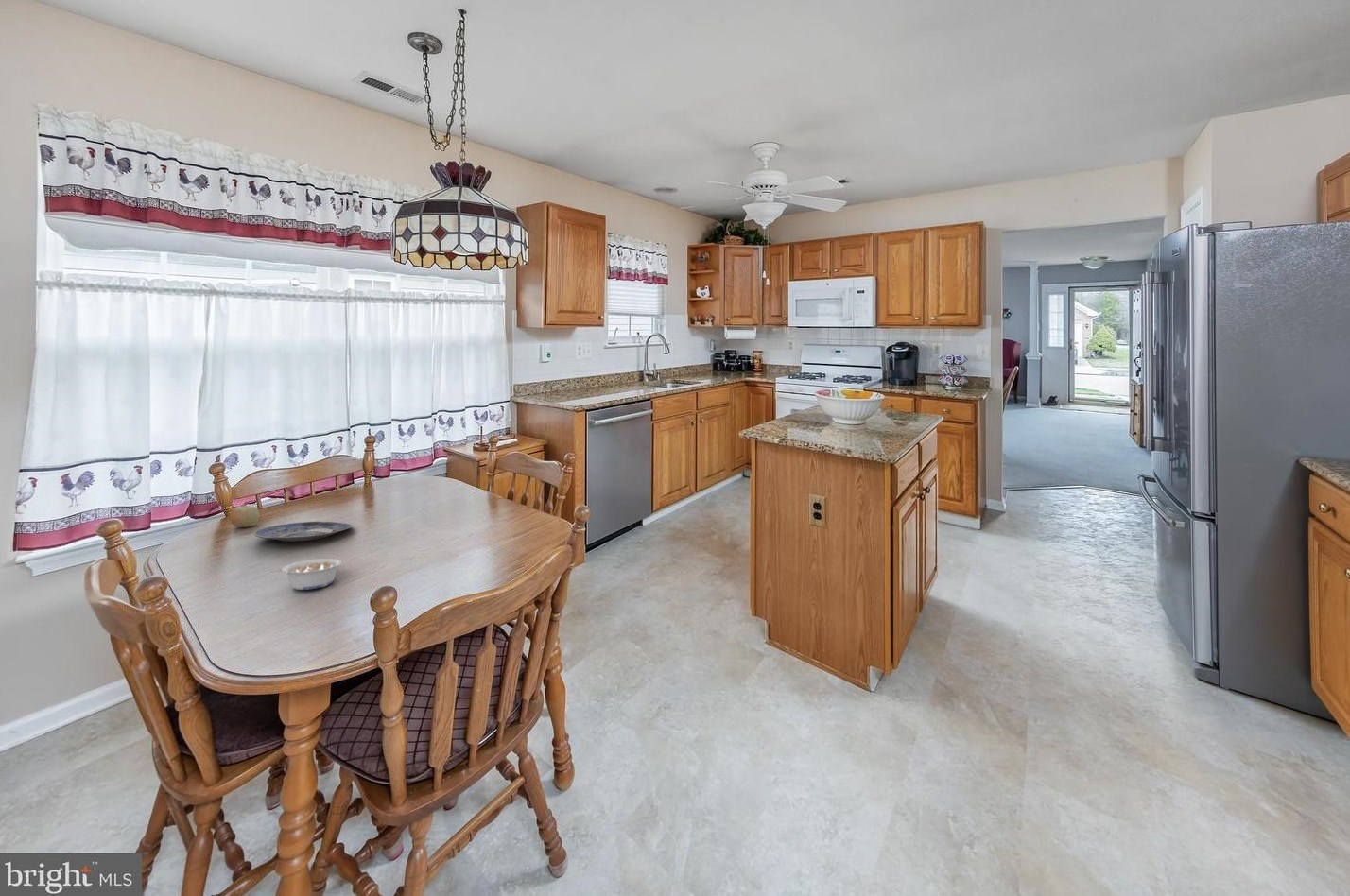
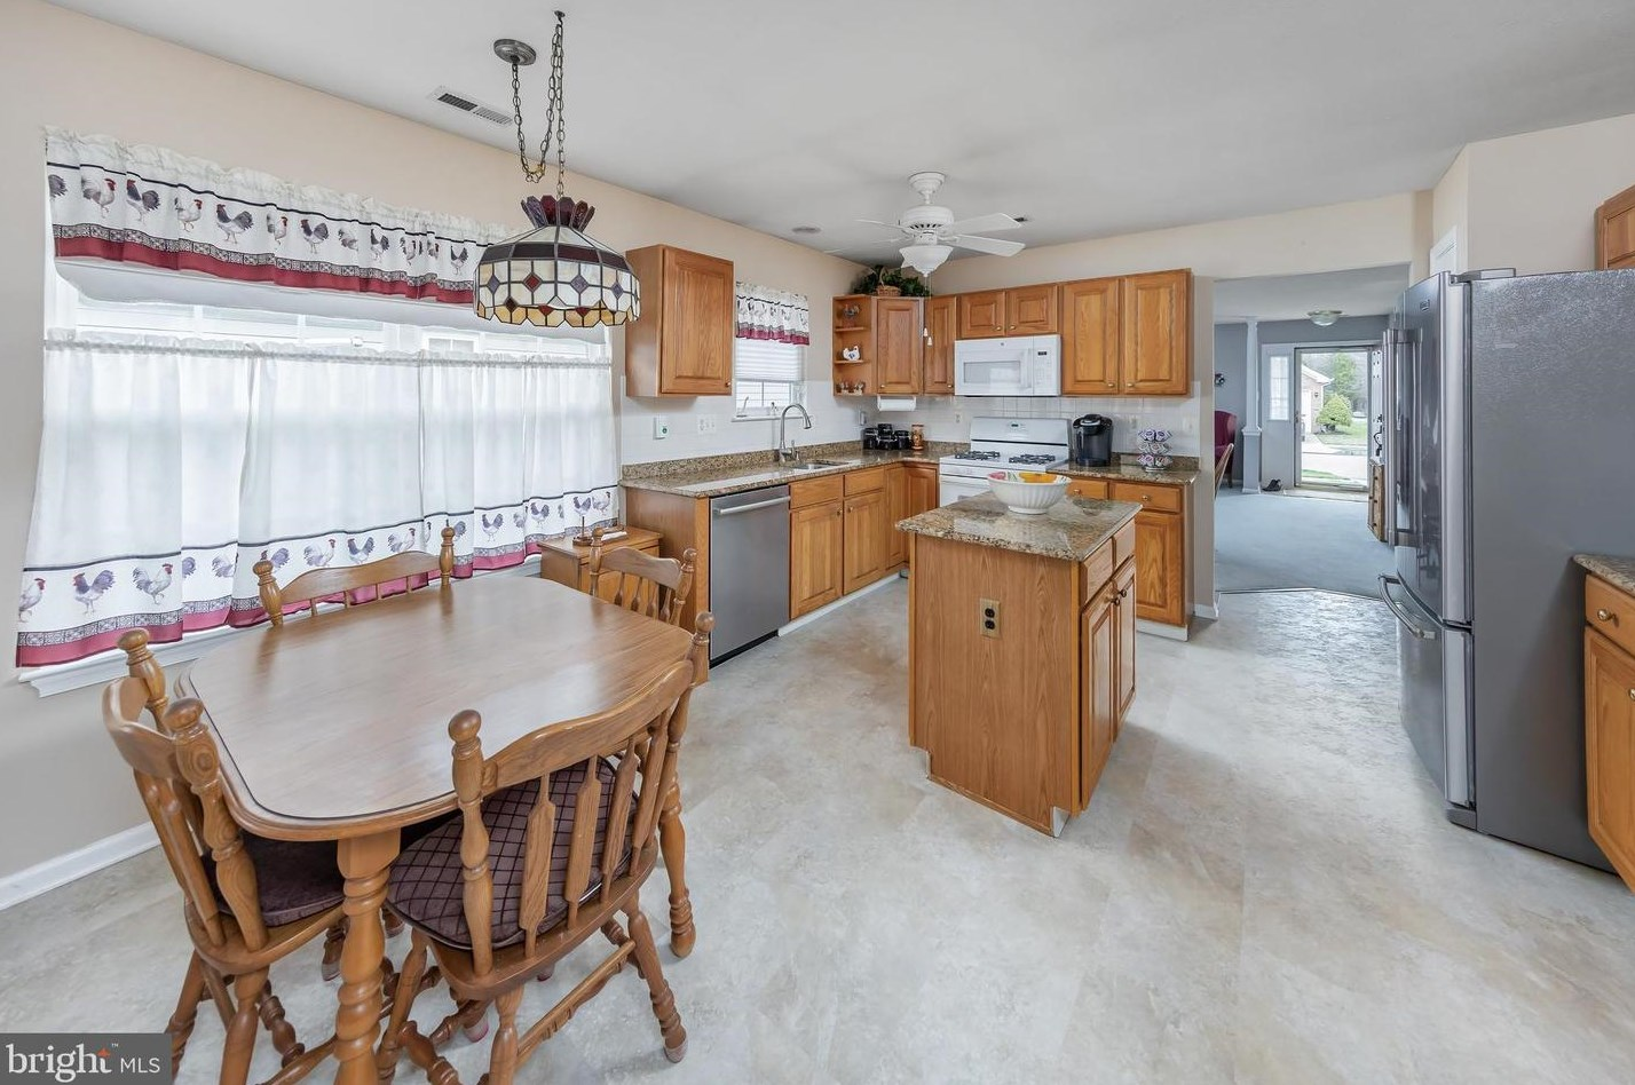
- fruit (244, 514)
- legume (312, 573)
- plate (304, 532)
